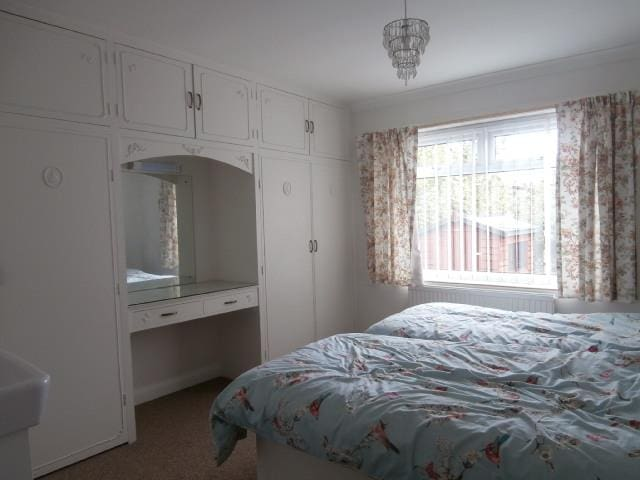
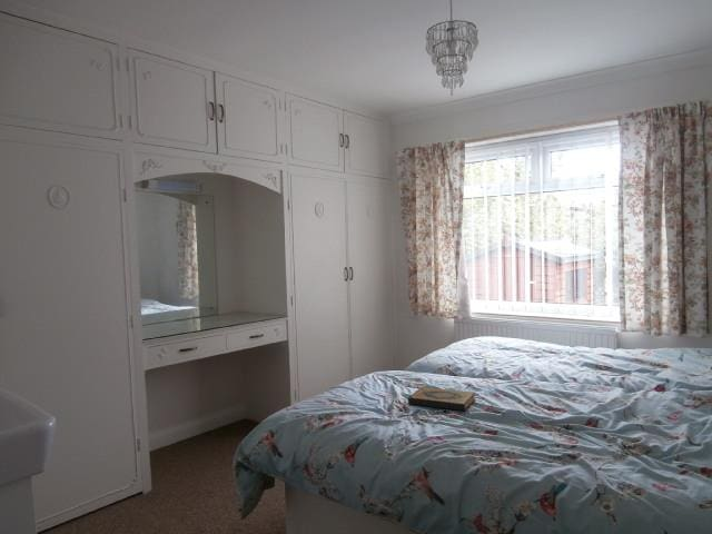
+ hardback book (442, 398)
